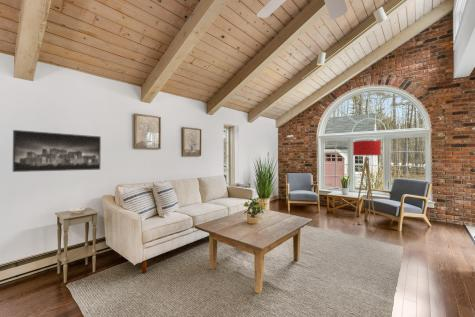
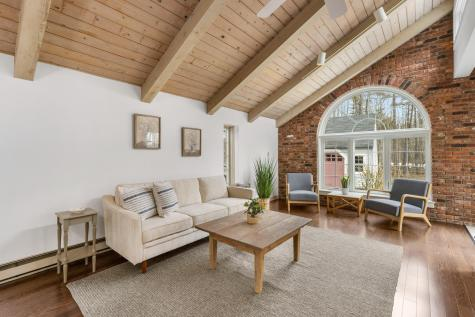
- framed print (61, 152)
- floor lamp (367, 183)
